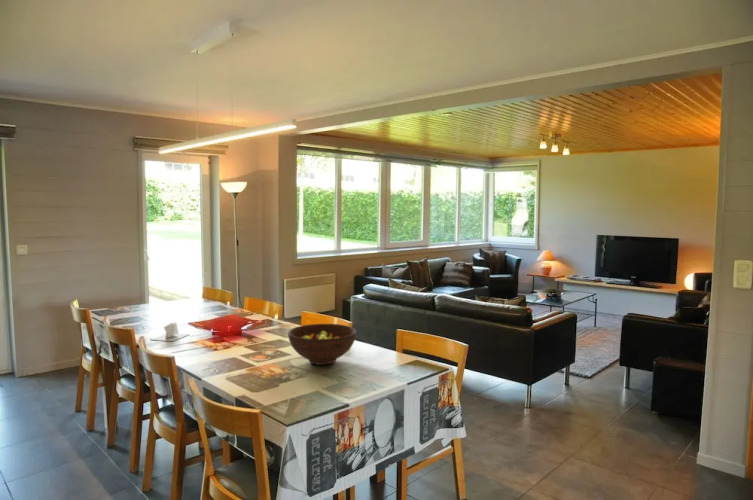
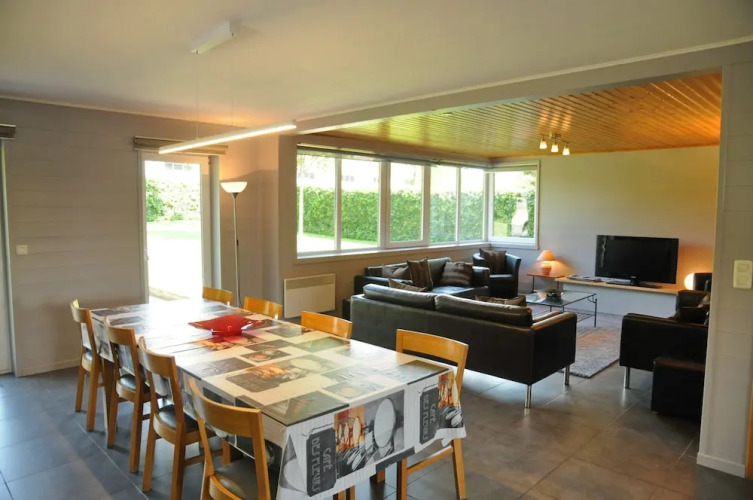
- napkin holder (170, 329)
- fruit bowl (322, 346)
